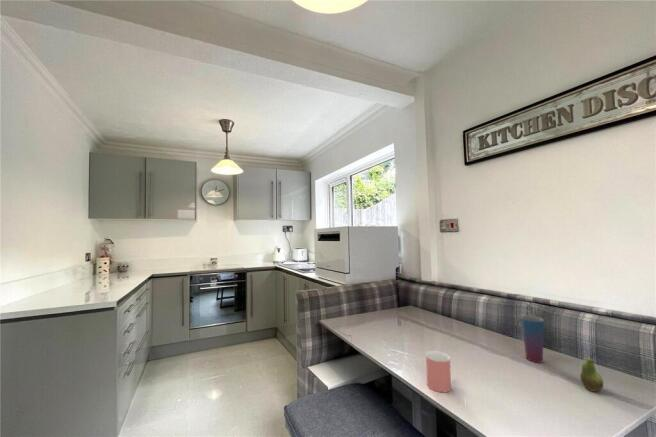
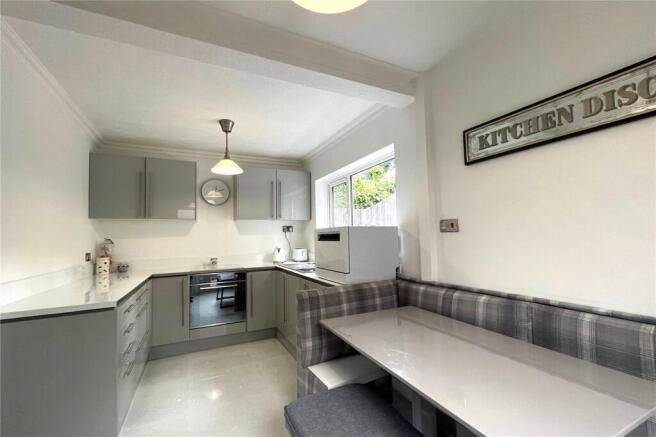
- cup (533, 338)
- cup (440, 369)
- fruit (591, 368)
